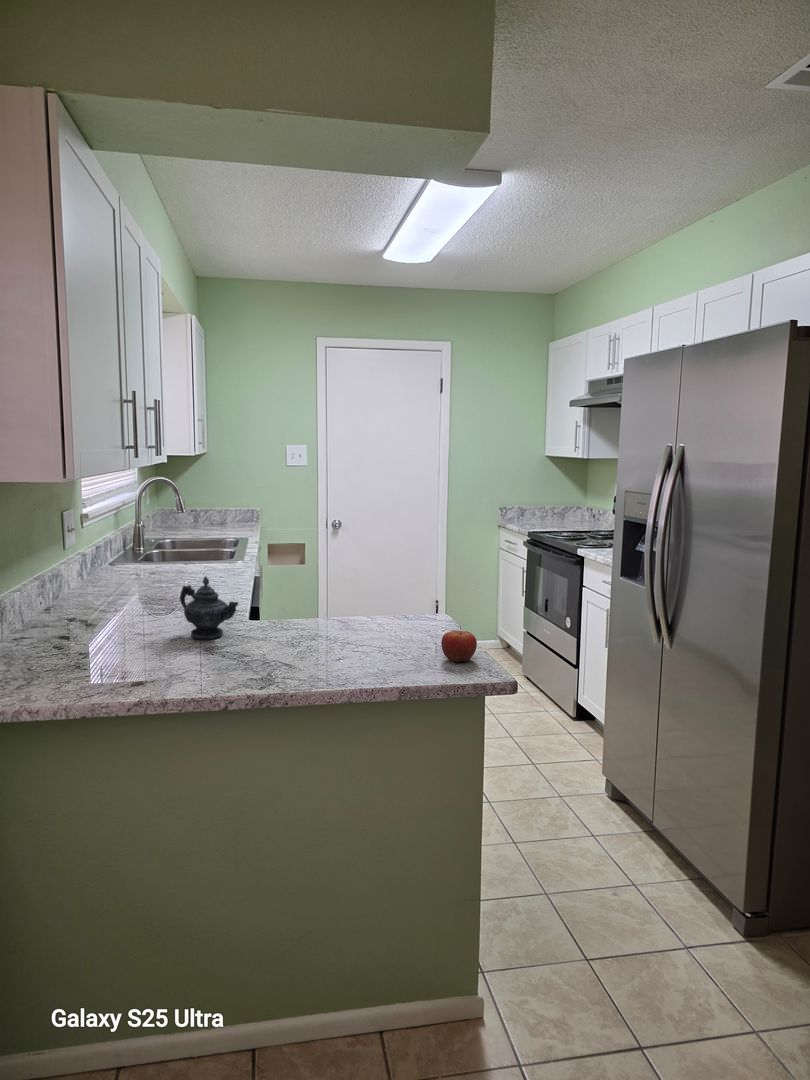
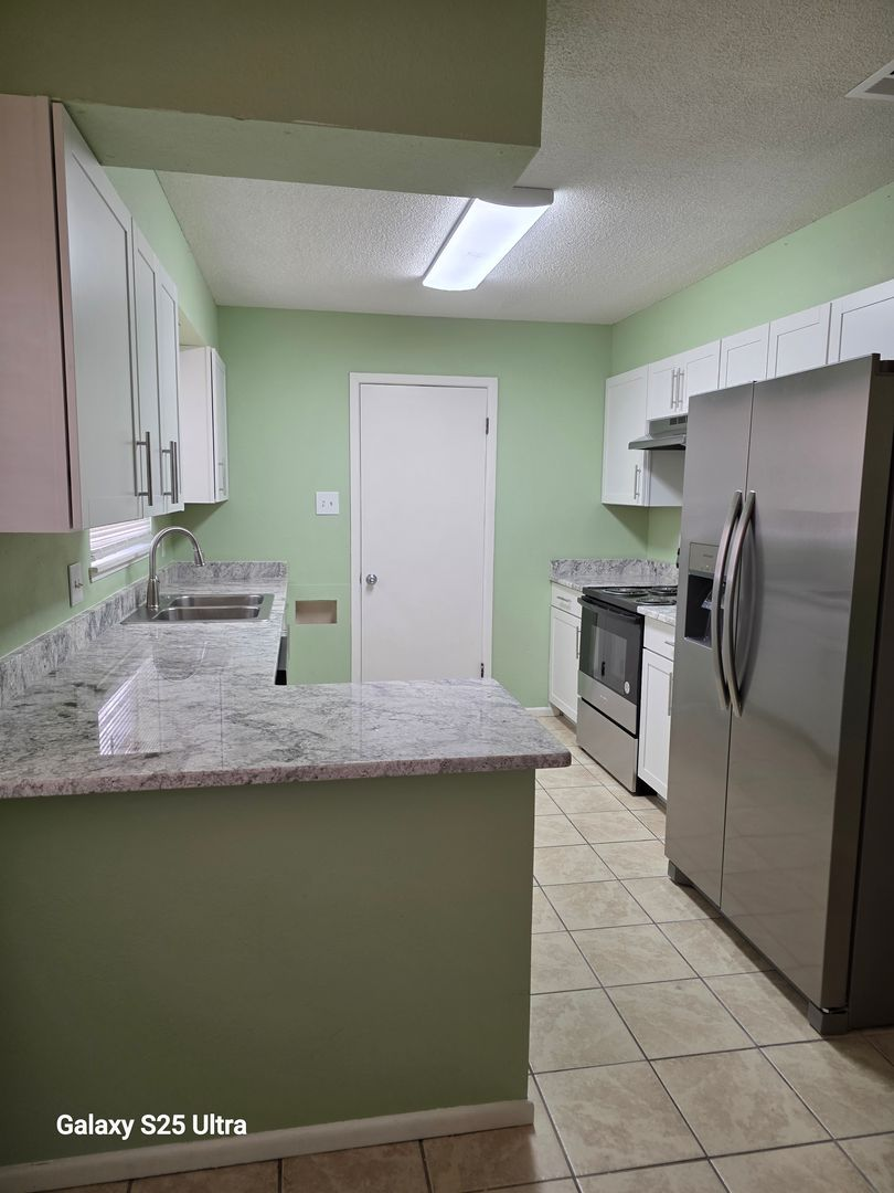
- fruit (459, 643)
- teapot (209, 606)
